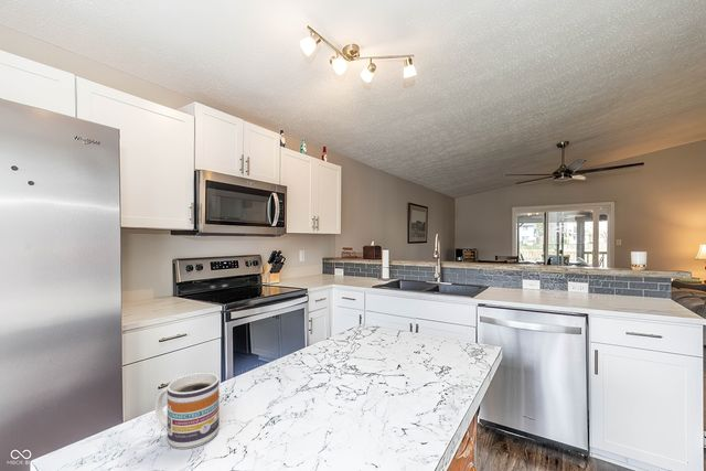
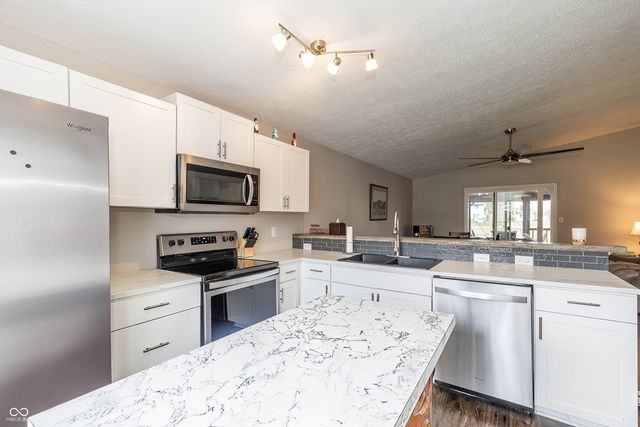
- mug (190, 406)
